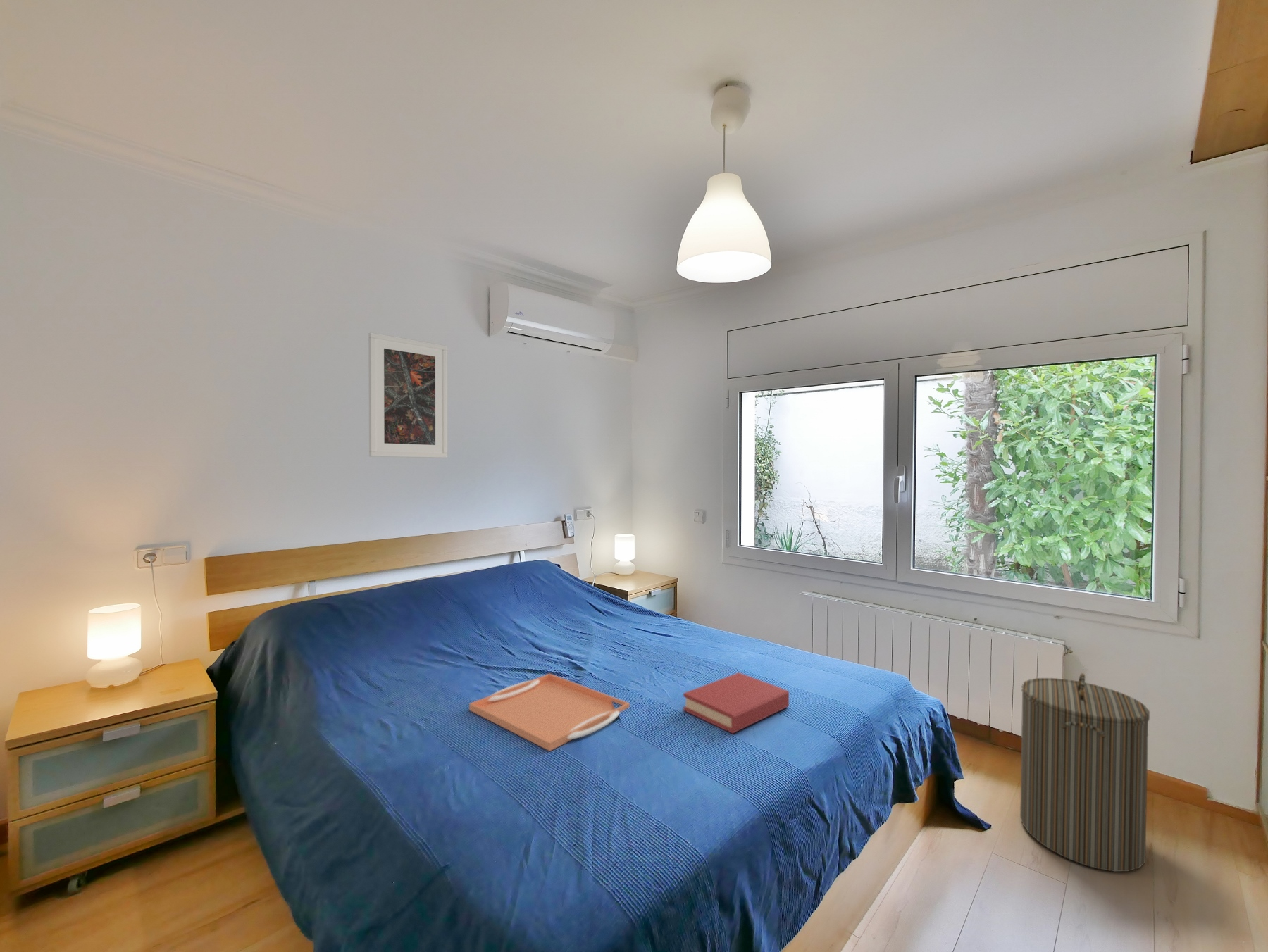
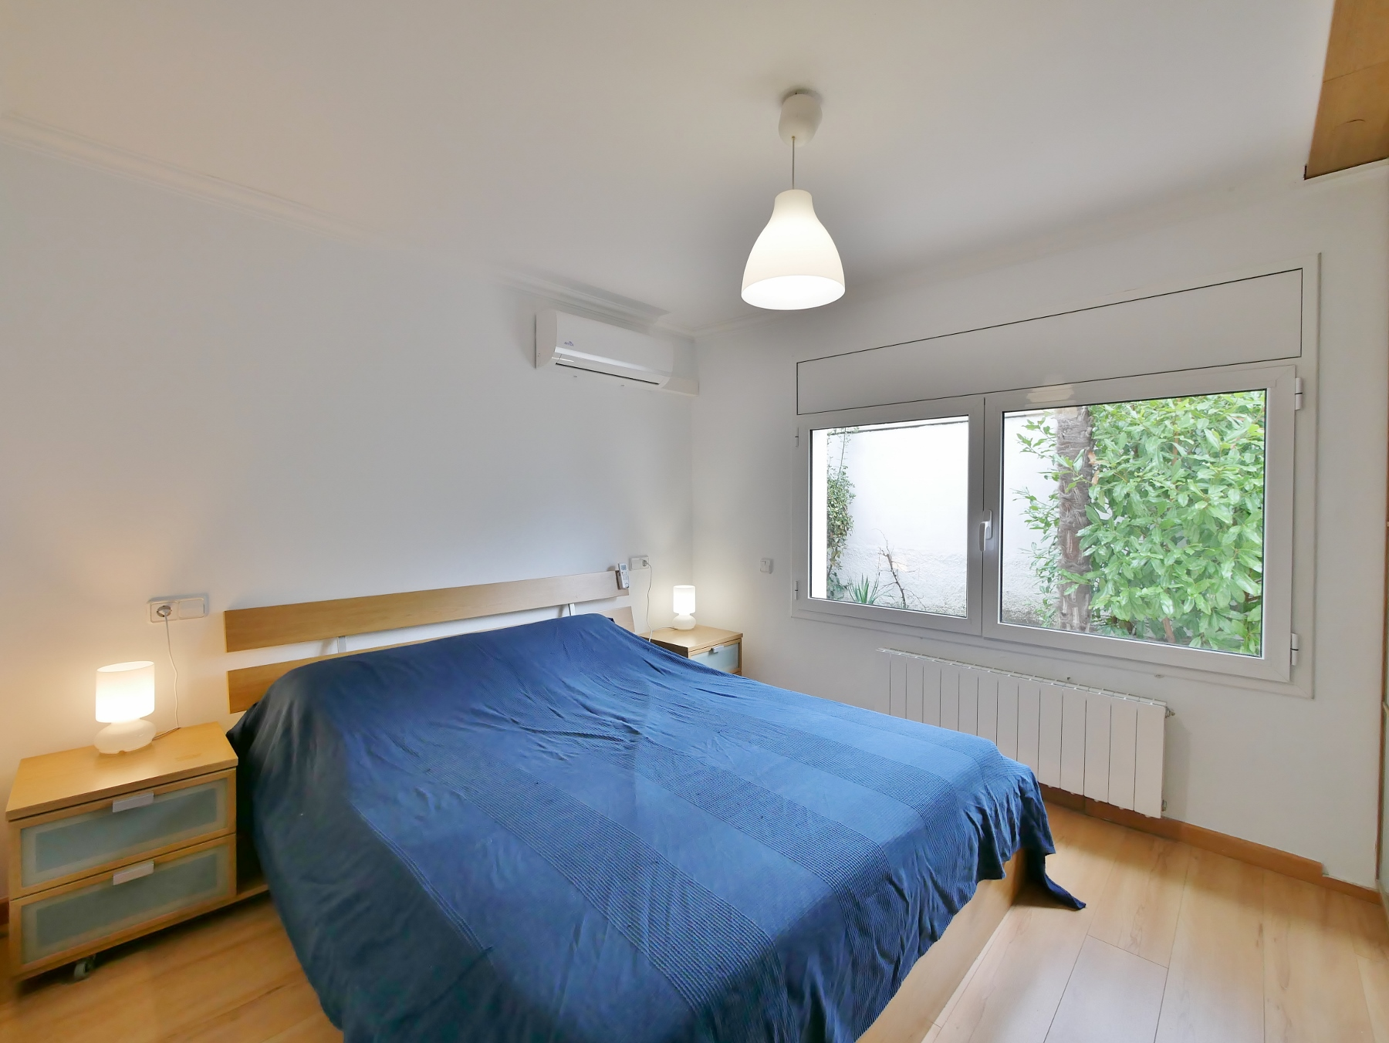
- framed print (410, 399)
- hardback book (736, 700)
- laundry hamper (1081, 756)
- serving tray (549, 706)
